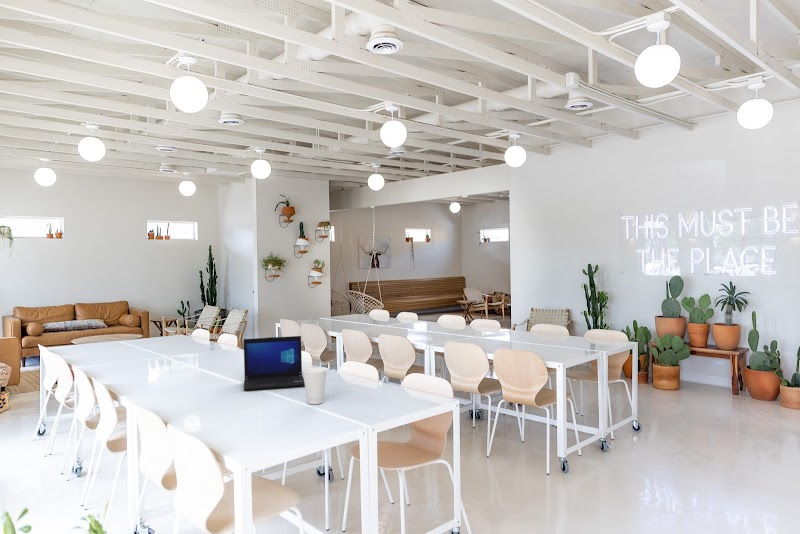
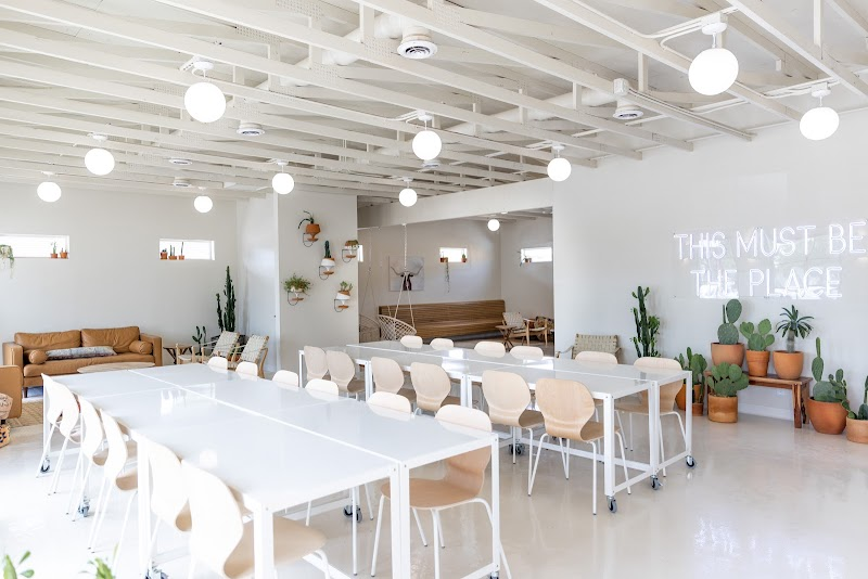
- cup (315, 386)
- laptop (273, 362)
